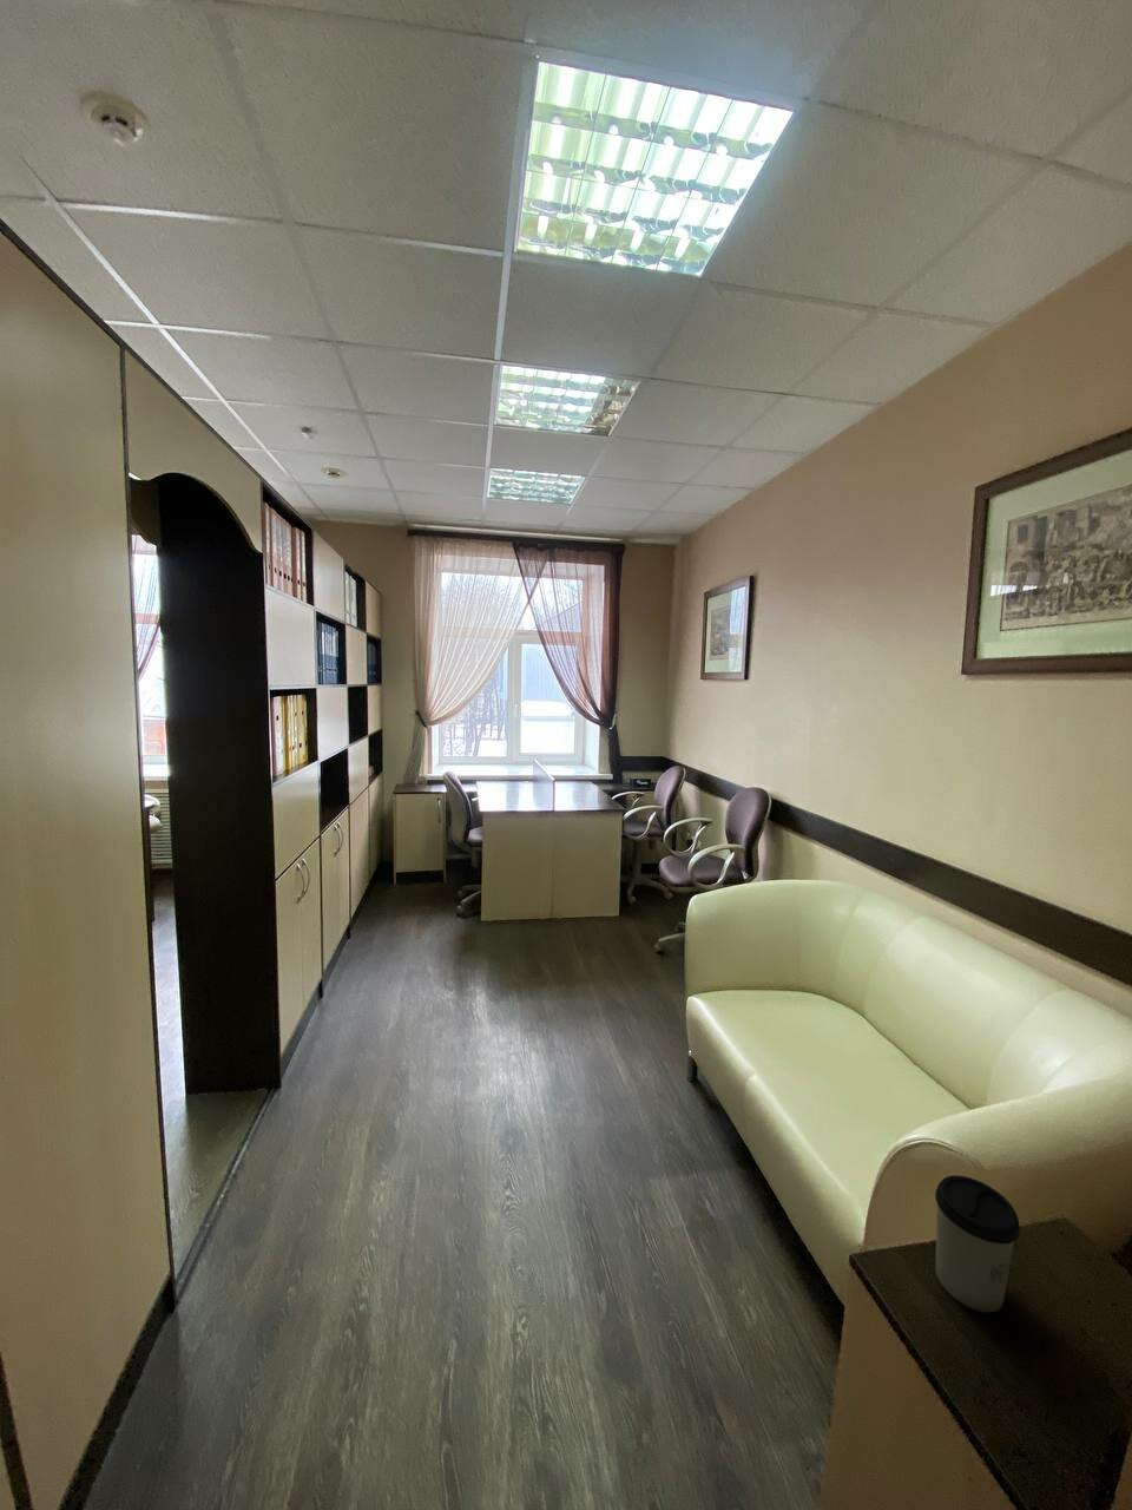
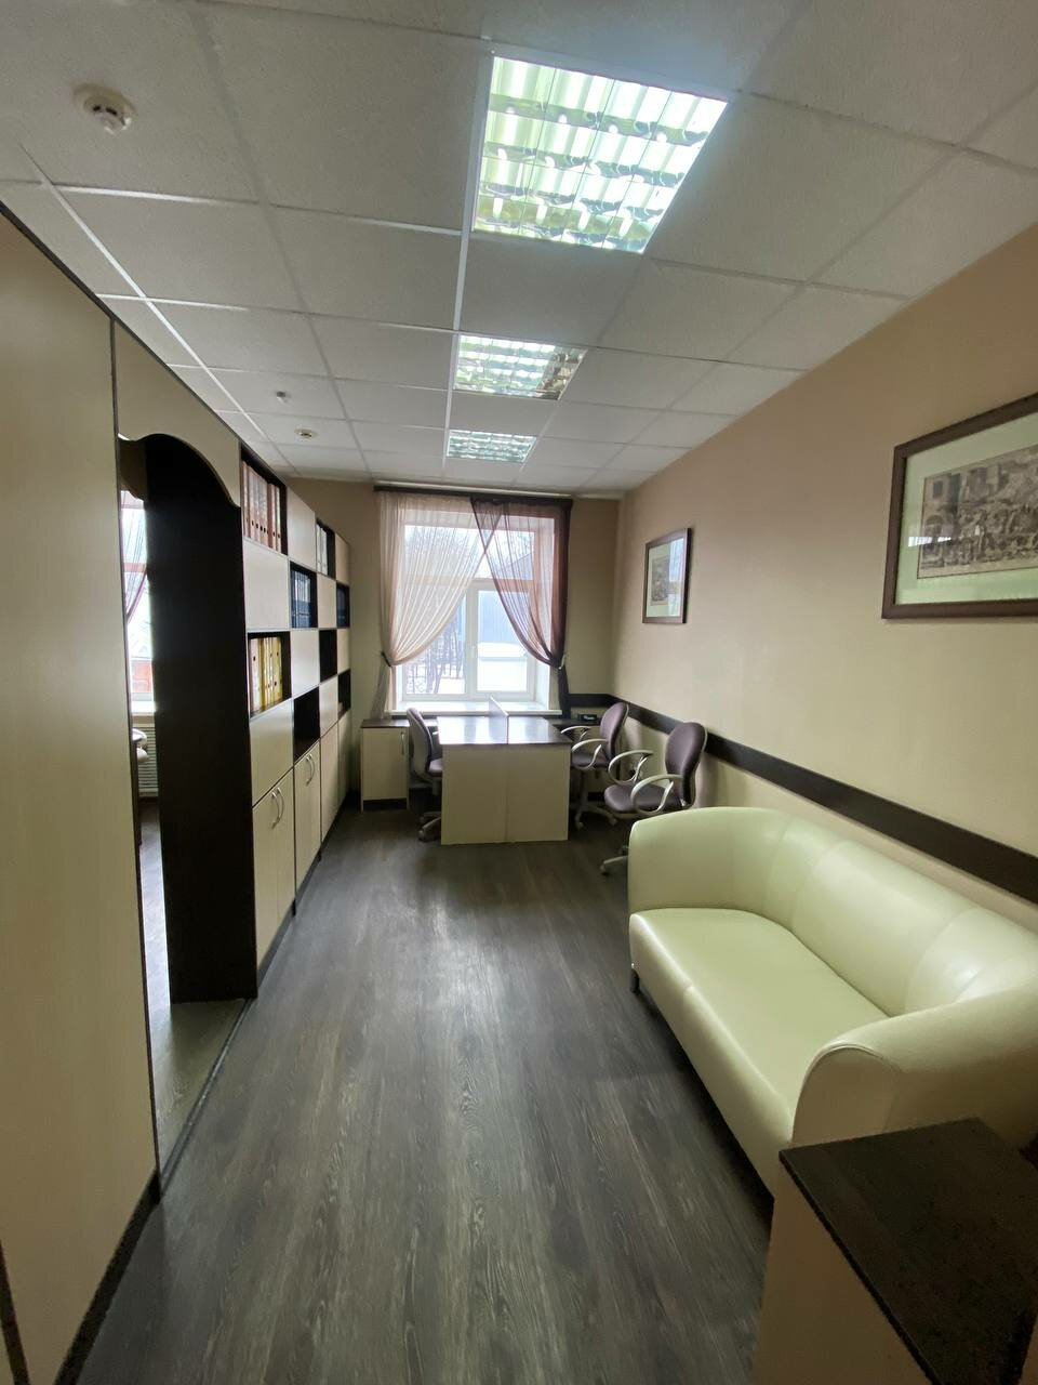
- cup (973, 1242)
